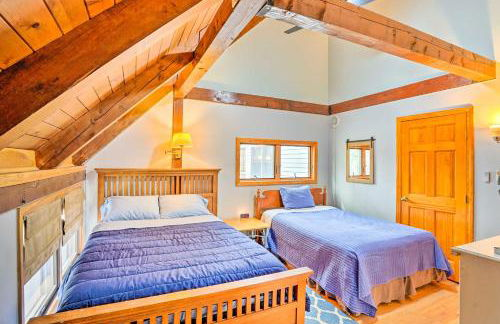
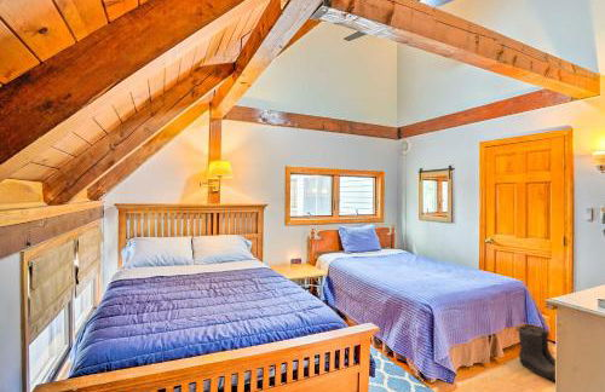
+ boots (543, 351)
